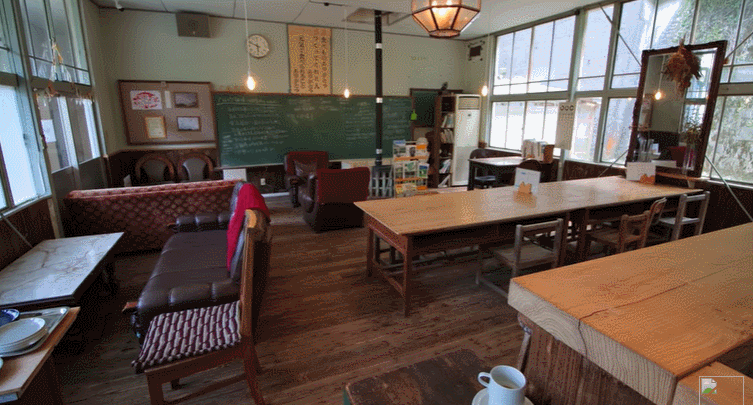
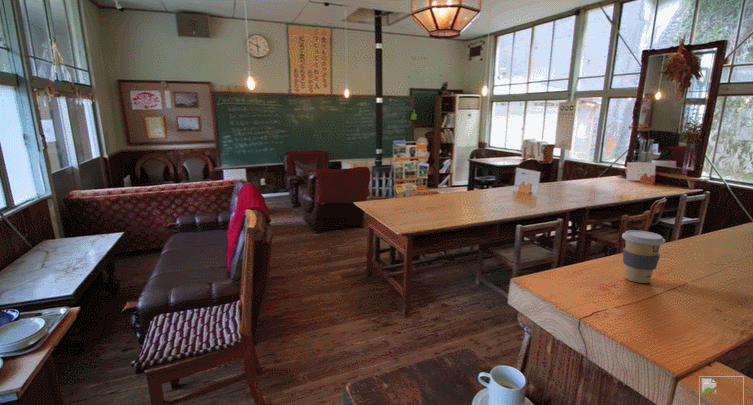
+ coffee cup (640, 256)
